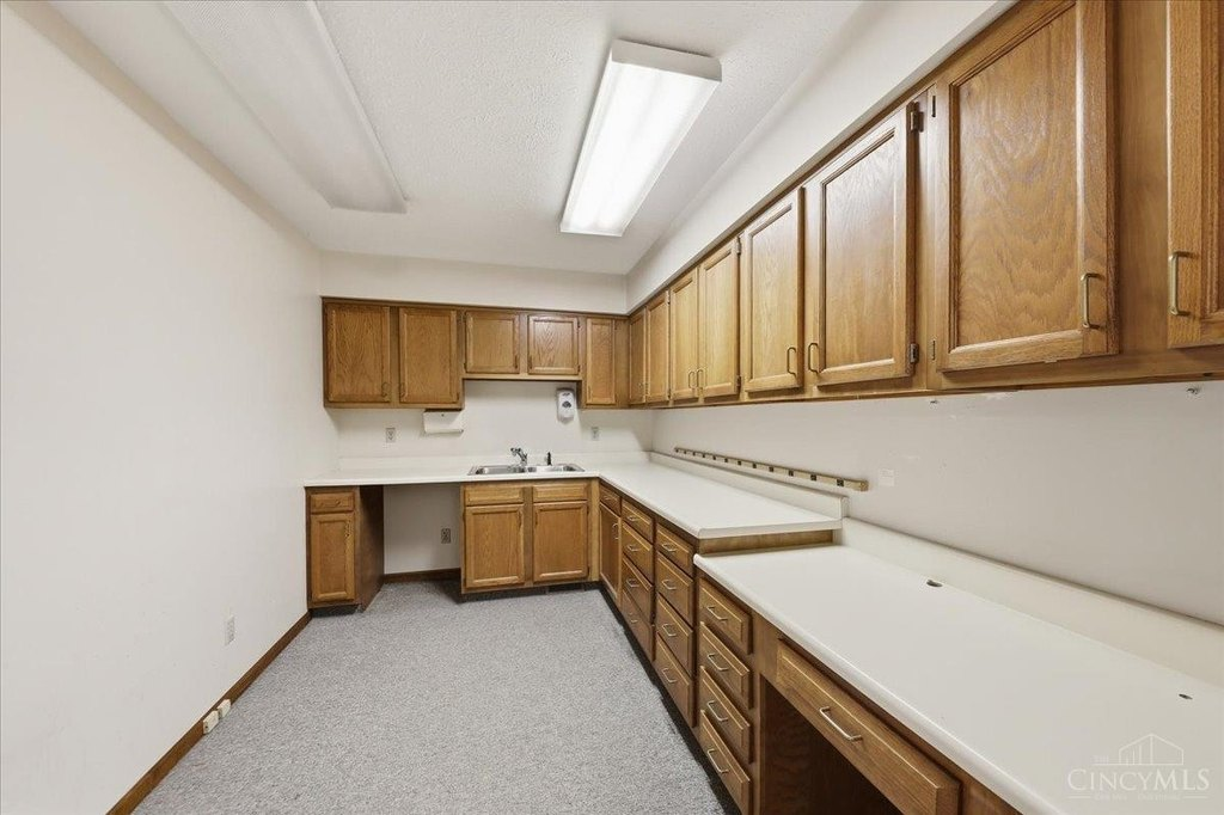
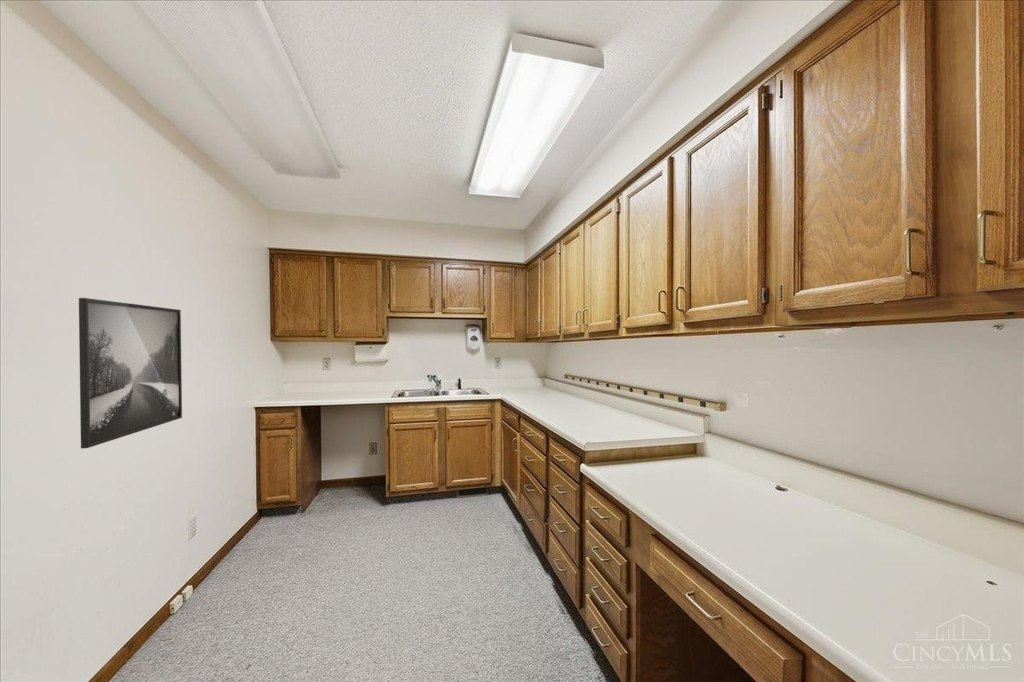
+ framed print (138, 367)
